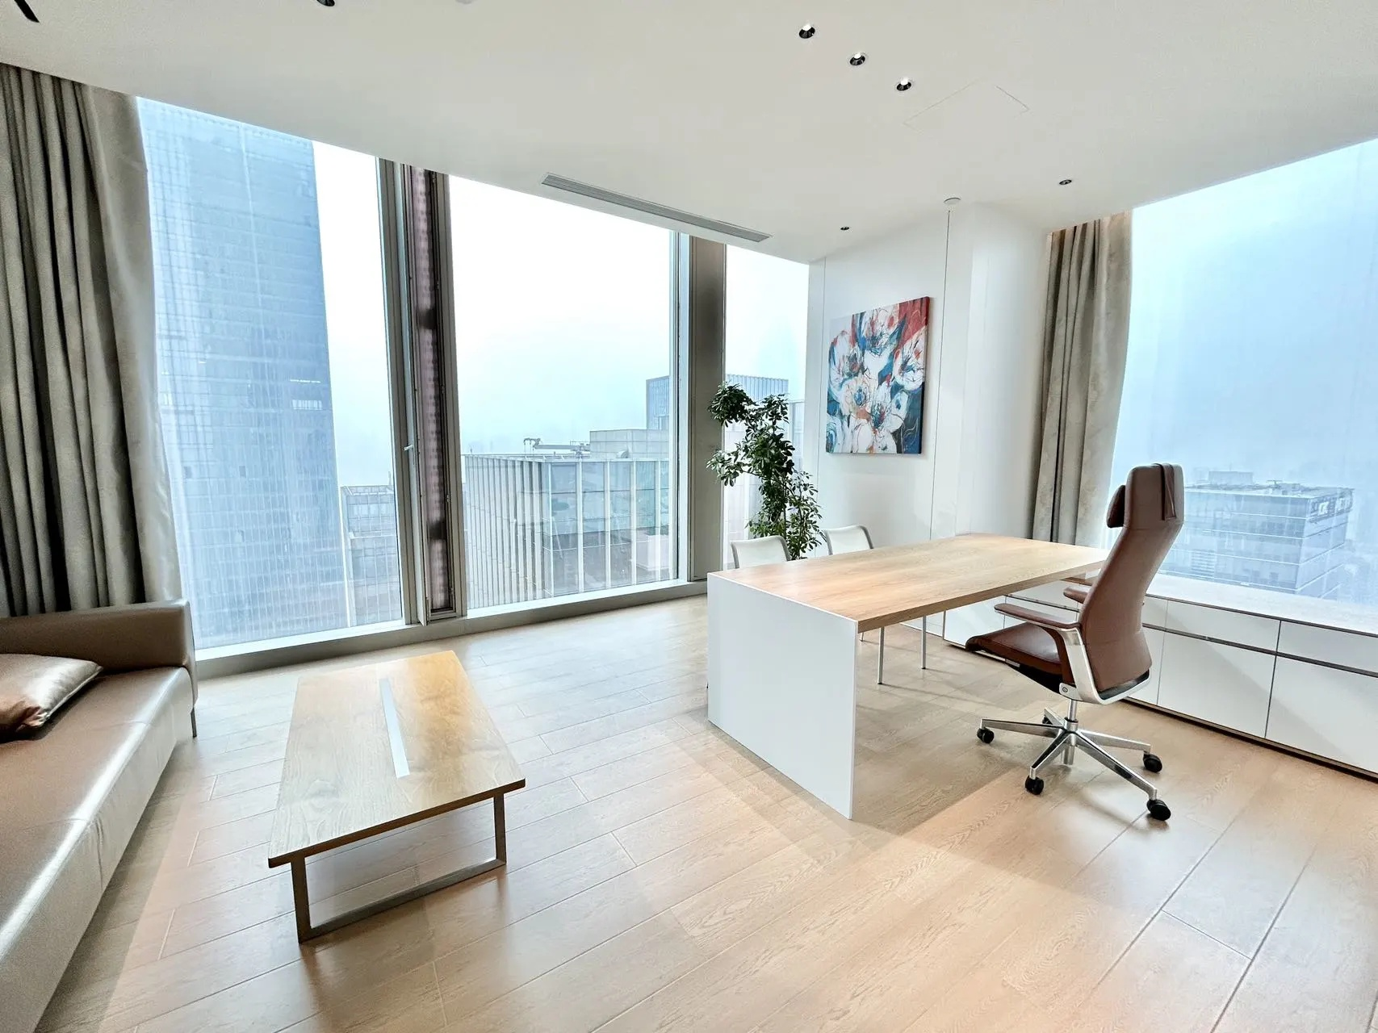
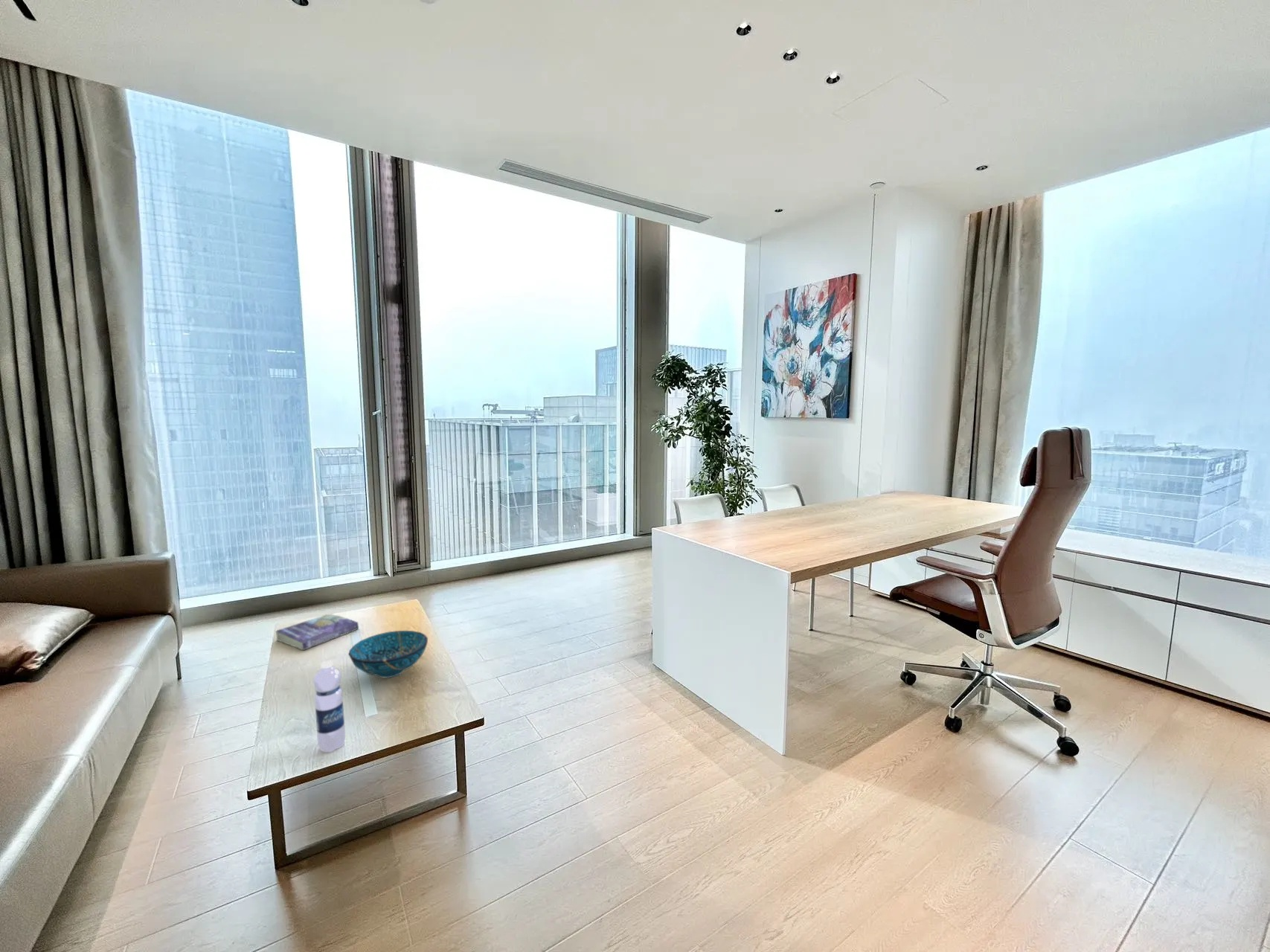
+ decorative bowl (390, 658)
+ book (318, 629)
+ water bottle (329, 704)
